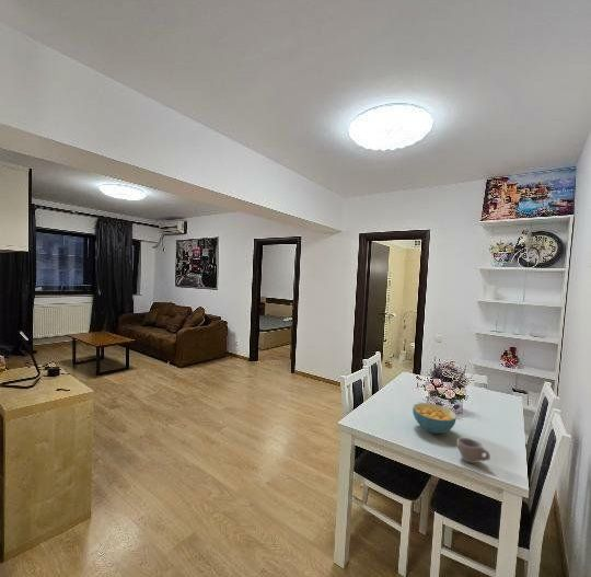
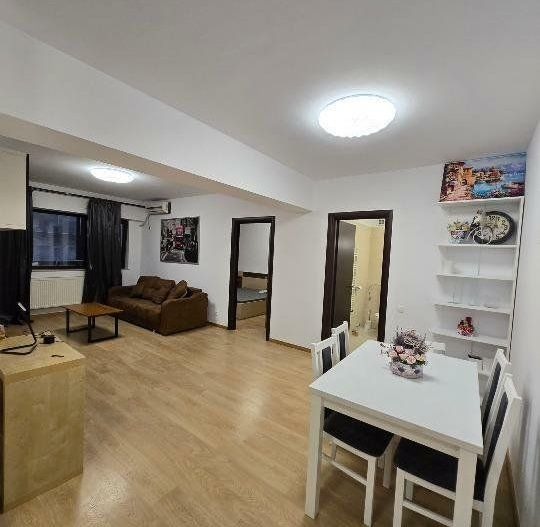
- cereal bowl (433, 420)
- cup (473, 452)
